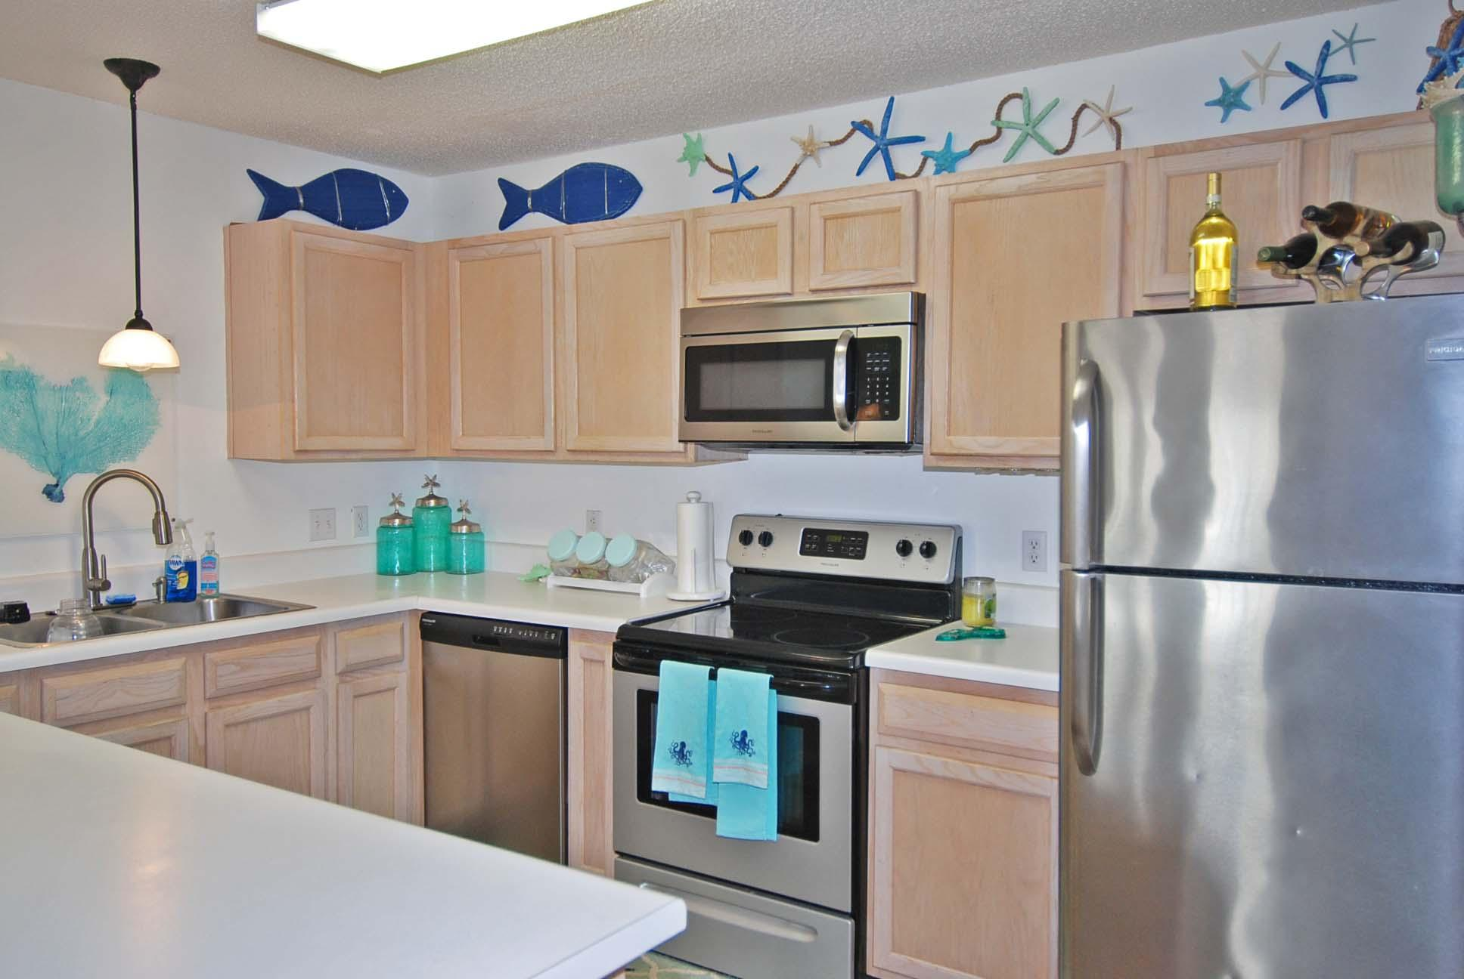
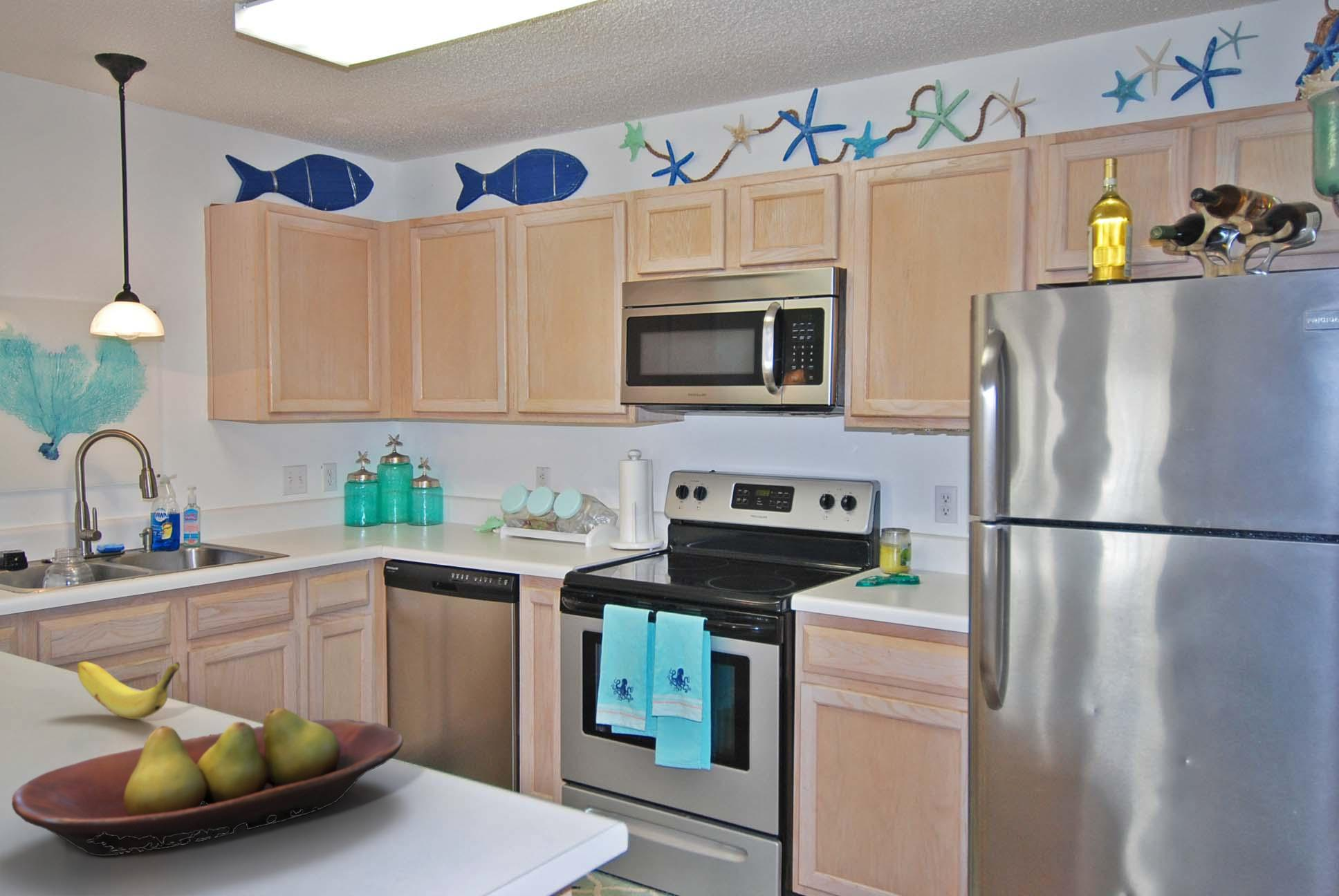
+ fruit bowl (223, 767)
+ banana (126, 687)
